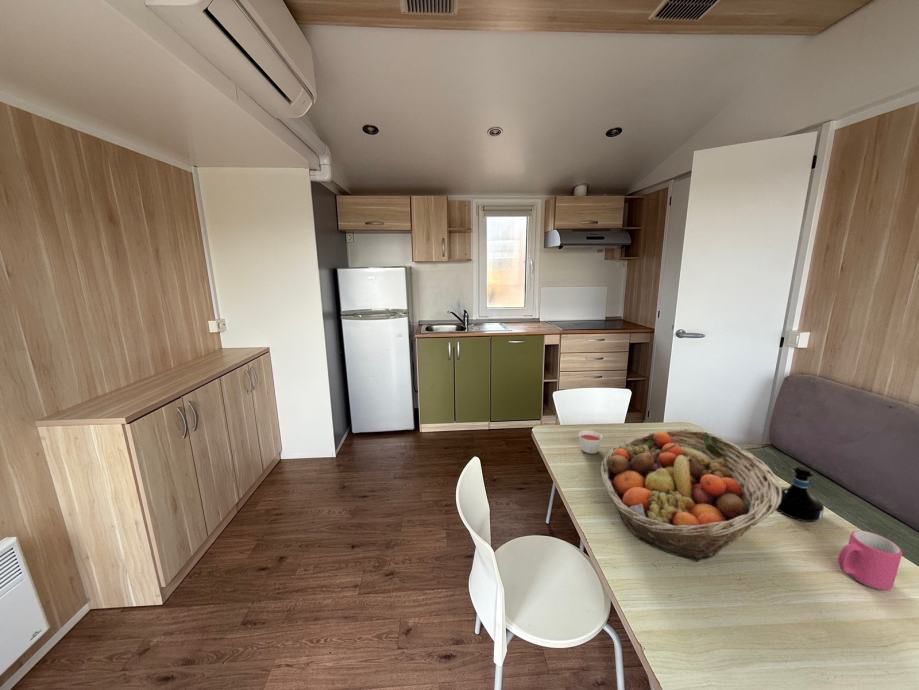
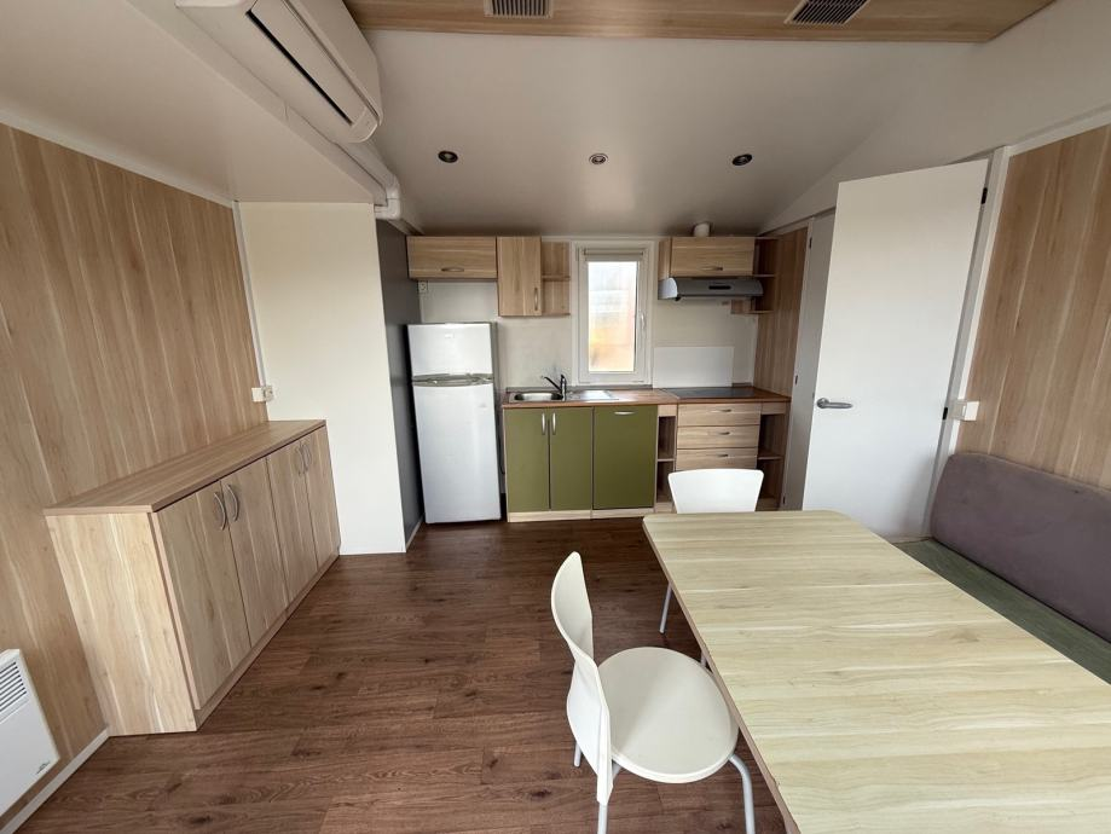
- fruit basket (676, 483)
- mug (864, 560)
- tequila bottle (798, 489)
- candle (589, 442)
